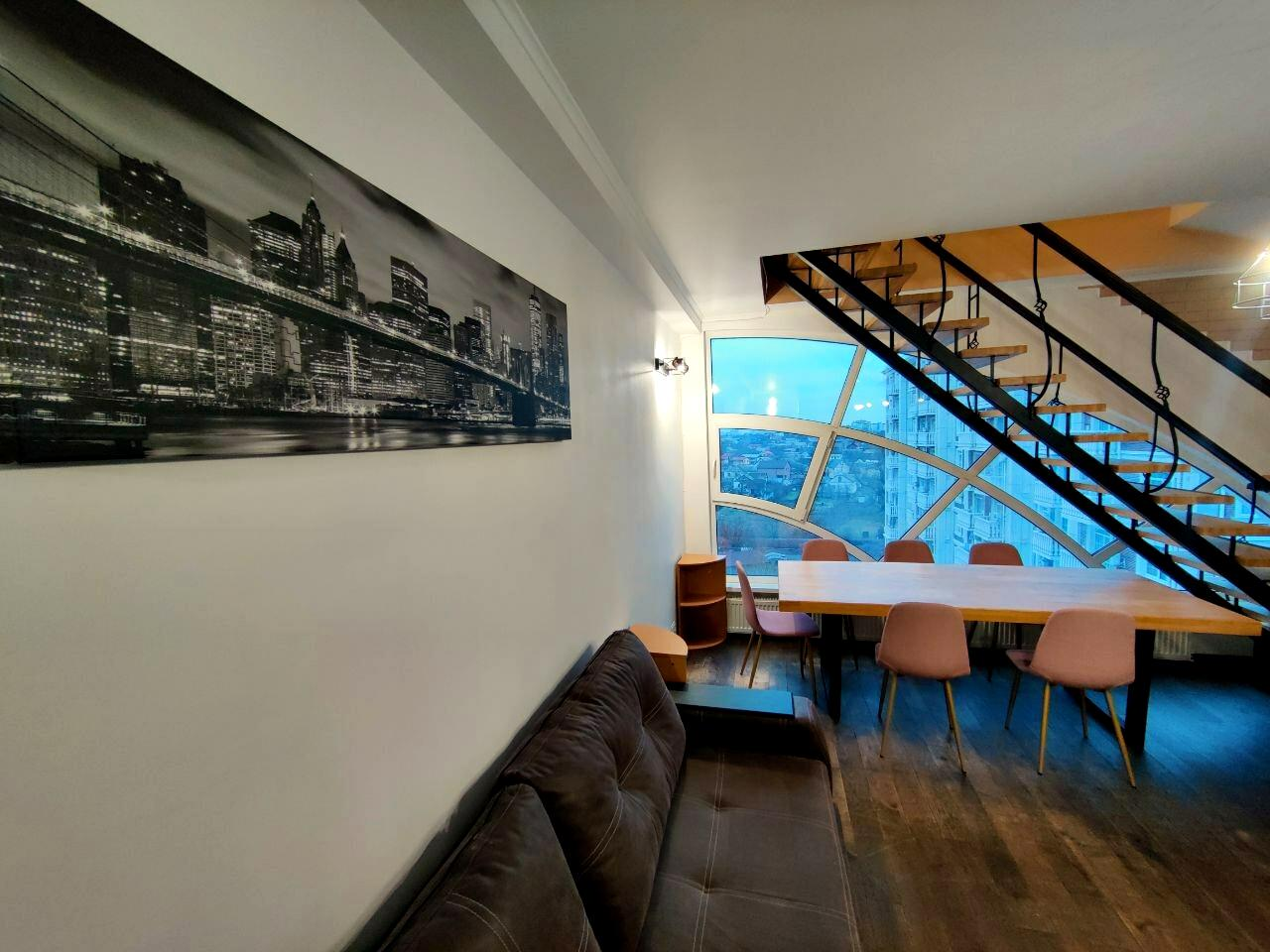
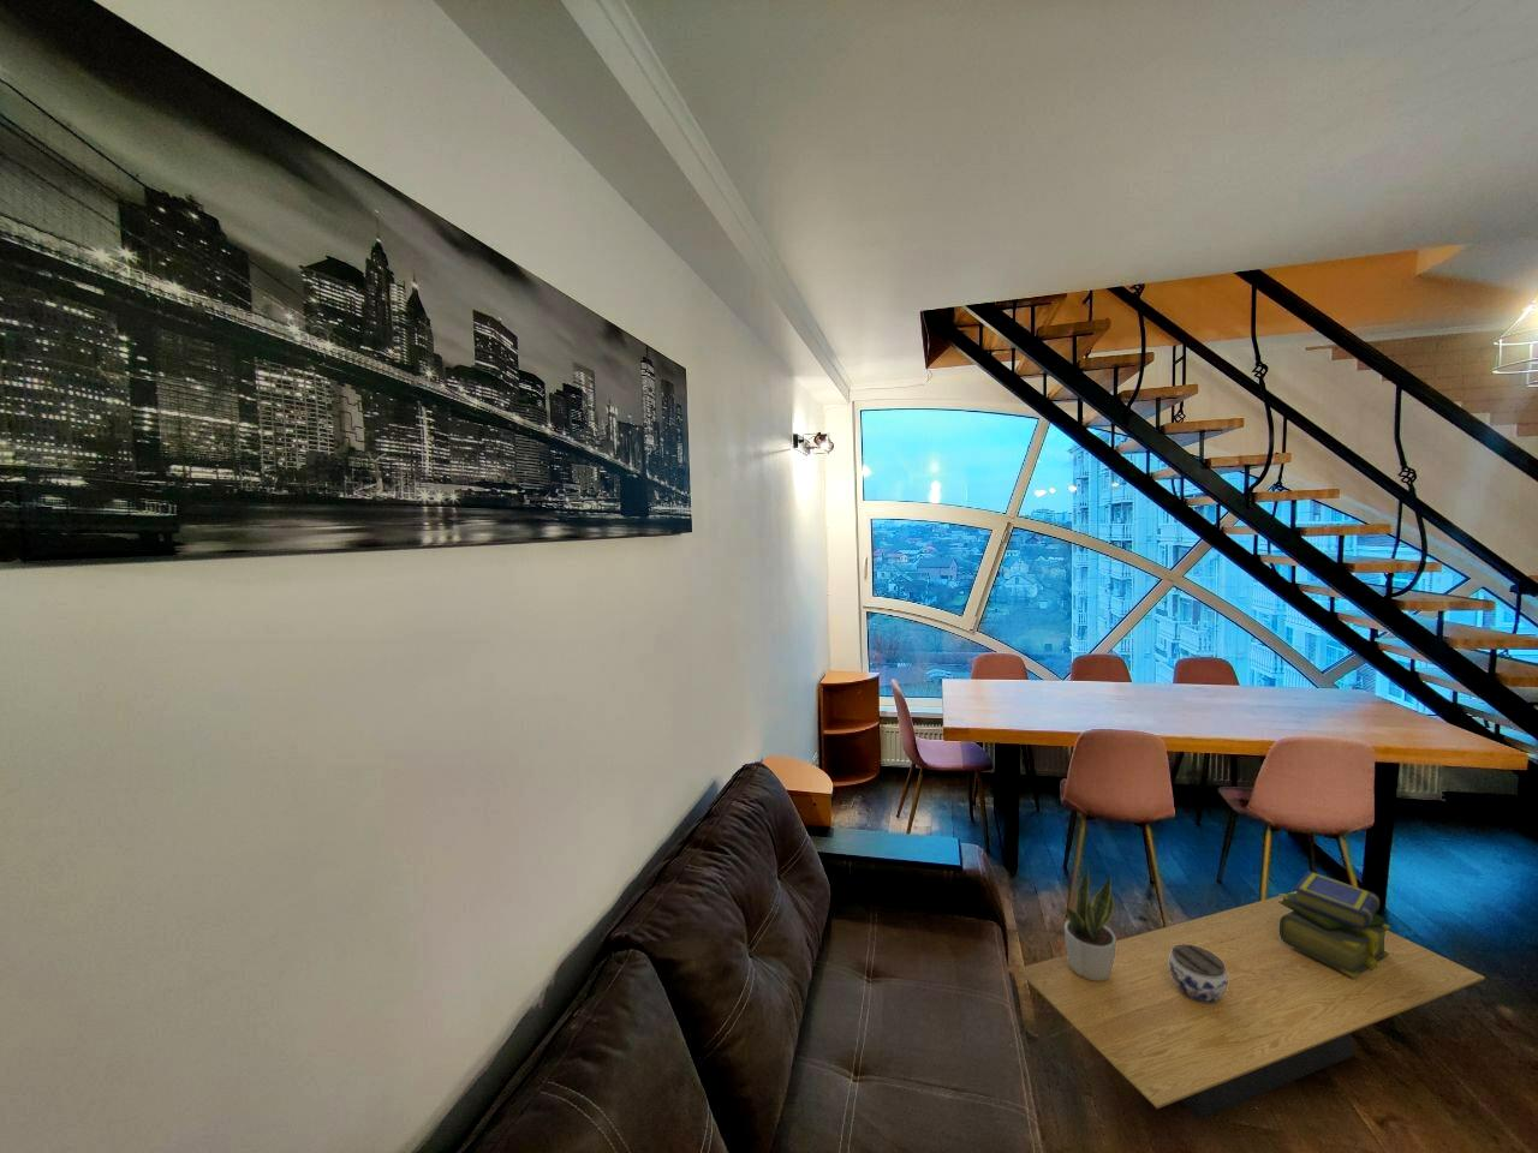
+ potted plant (1089, 918)
+ jar (1196, 973)
+ coffee table (1245, 1014)
+ stack of books (1332, 917)
